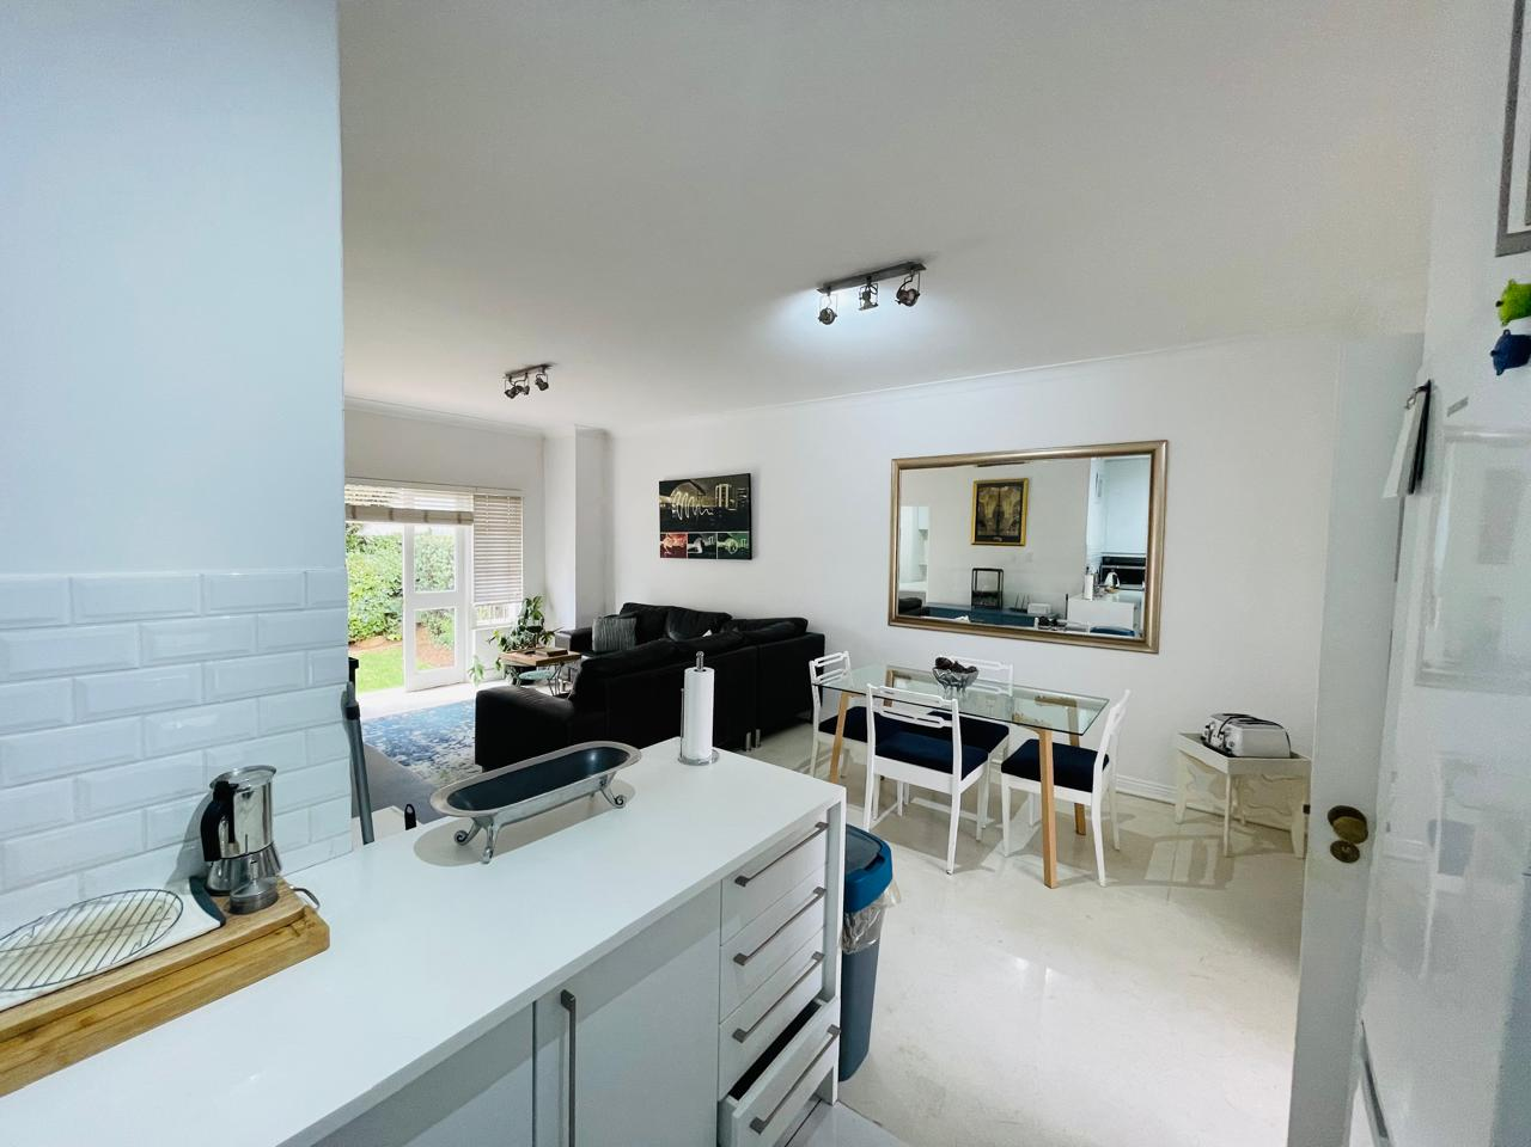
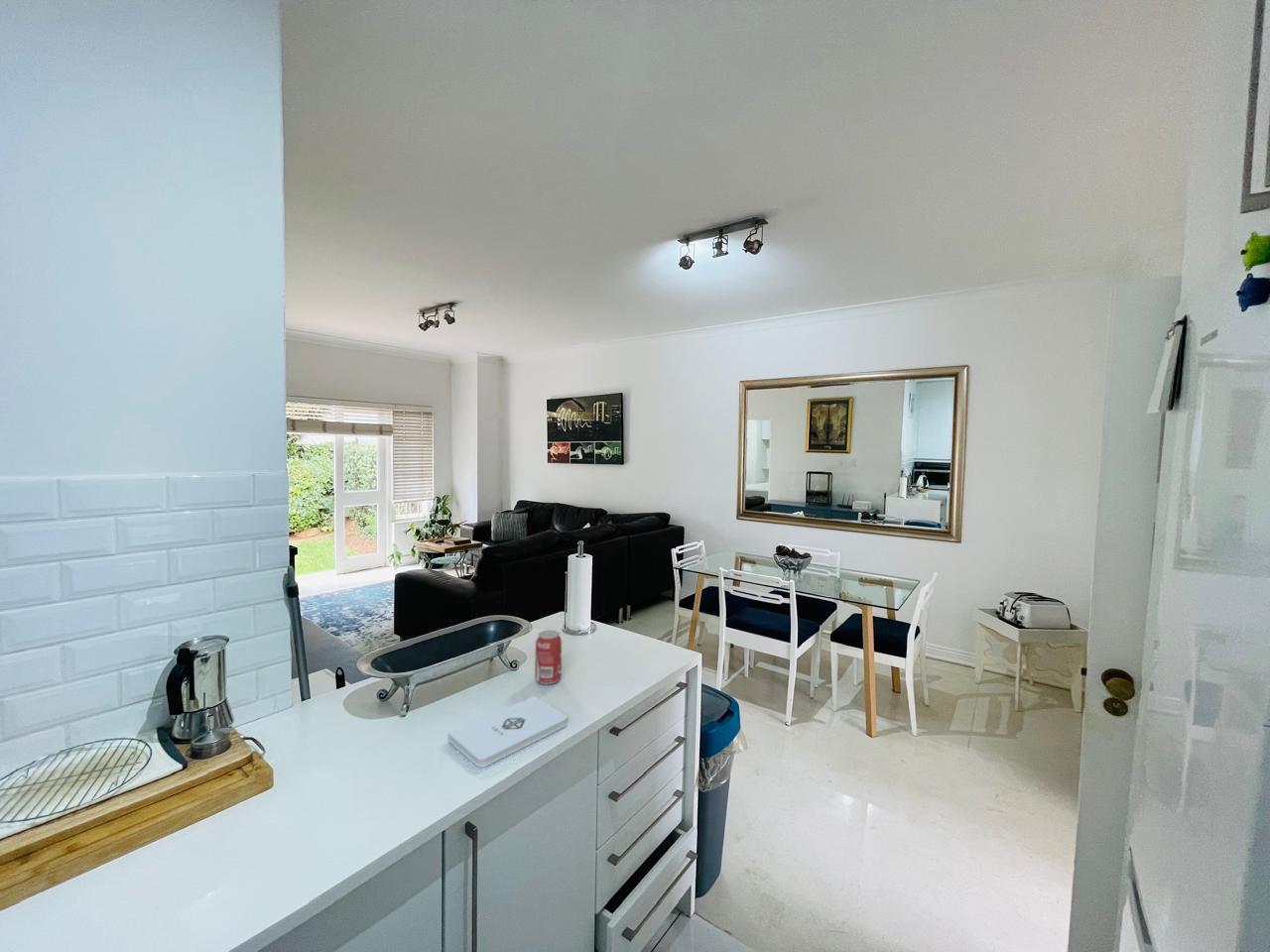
+ notepad (510, 728)
+ beverage can (548, 656)
